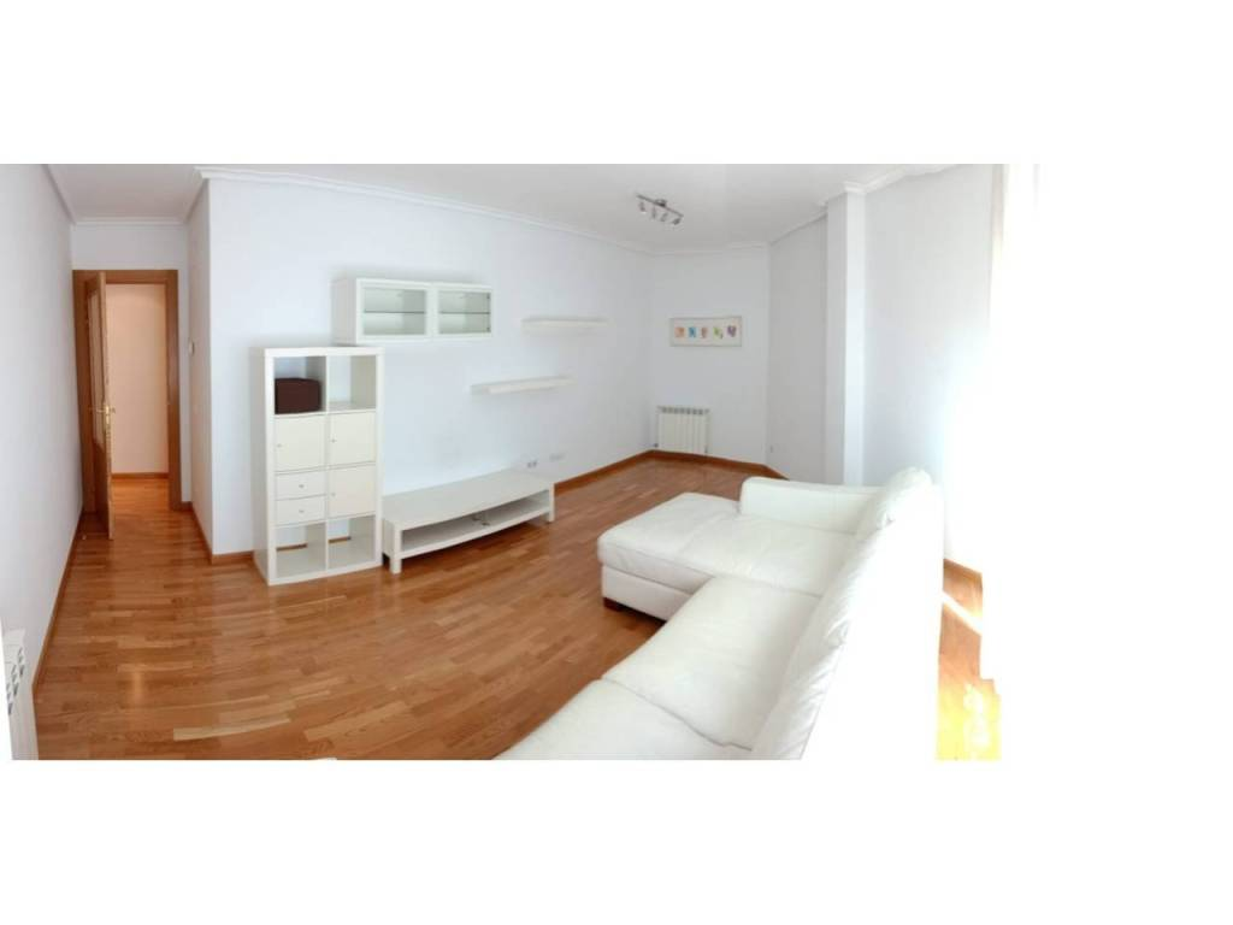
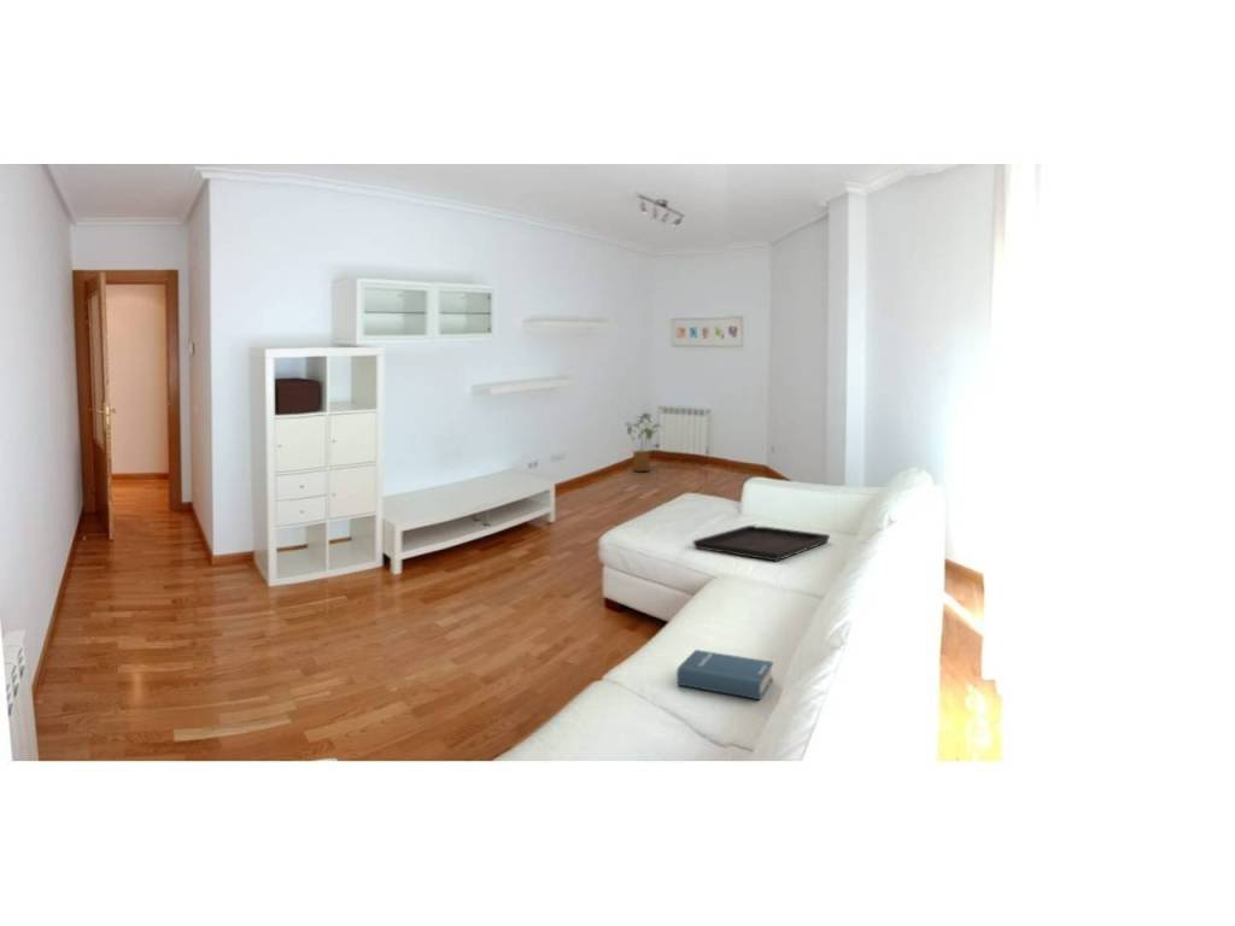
+ hardback book (725, 673)
+ house plant (644, 443)
+ serving tray (762, 541)
